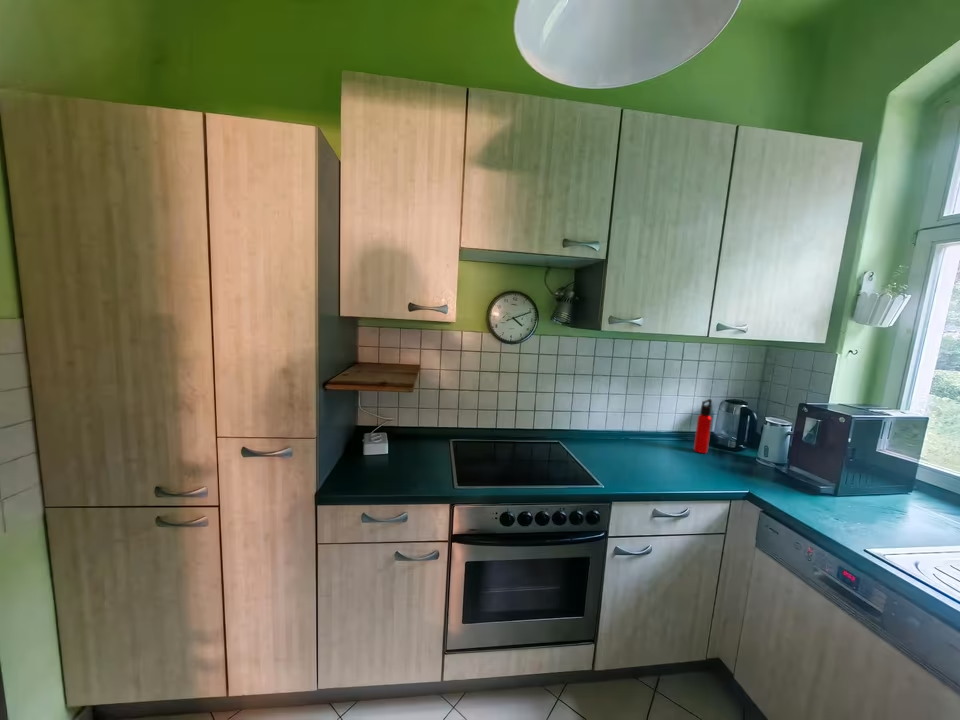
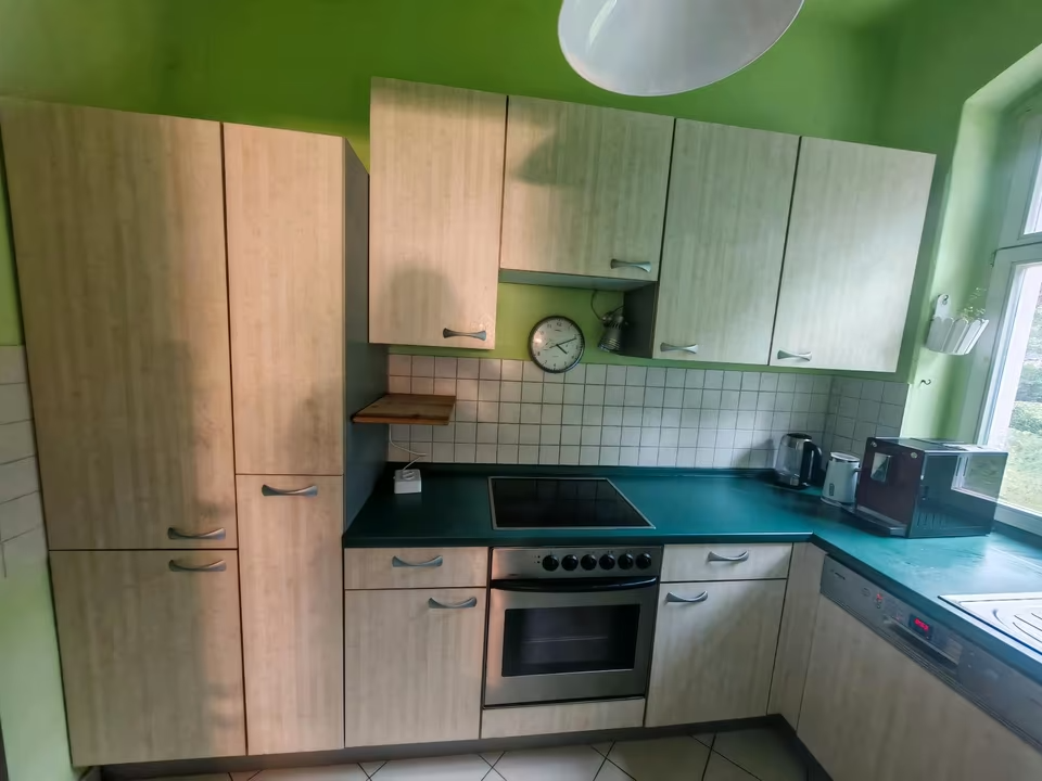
- water bottle (703, 425)
